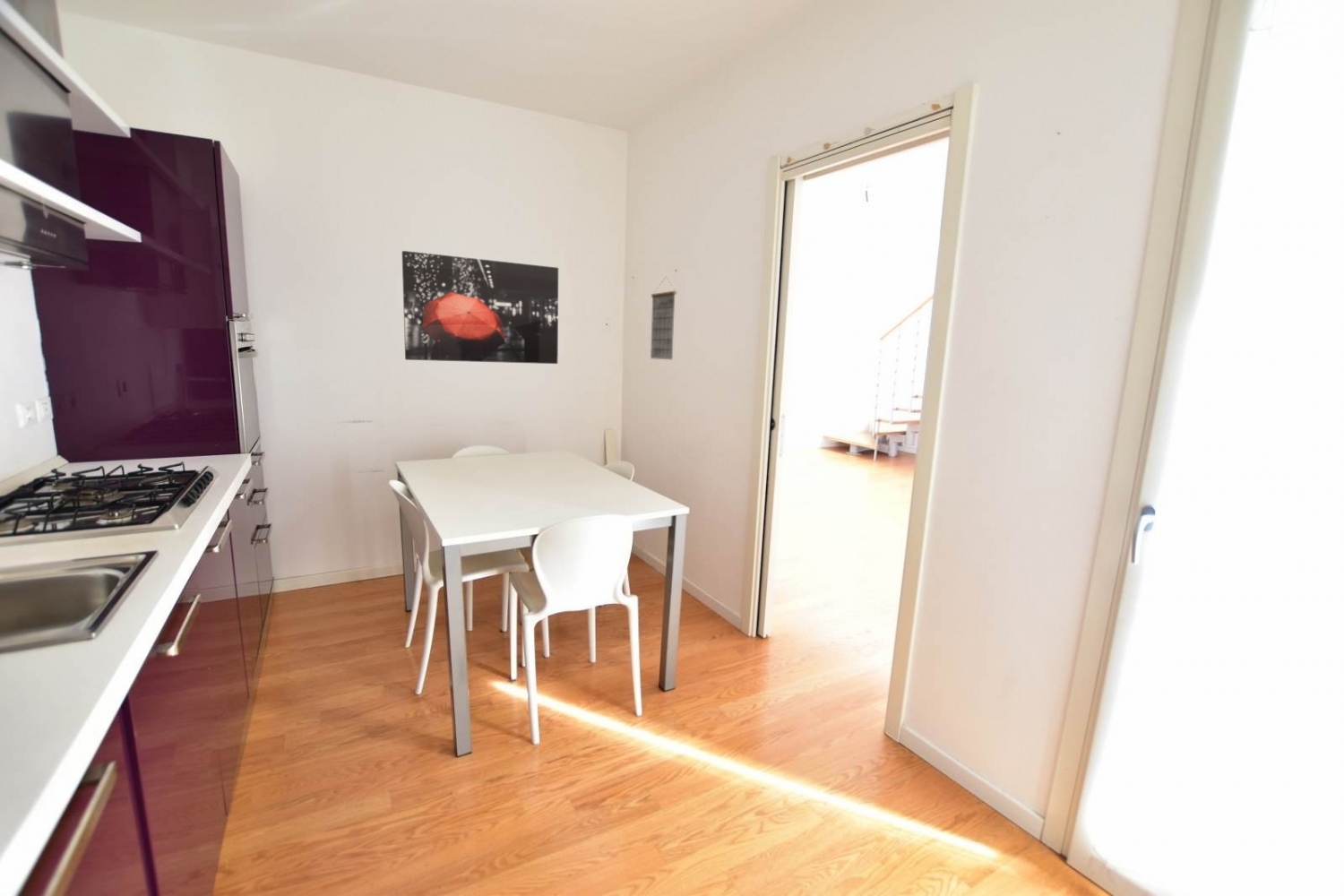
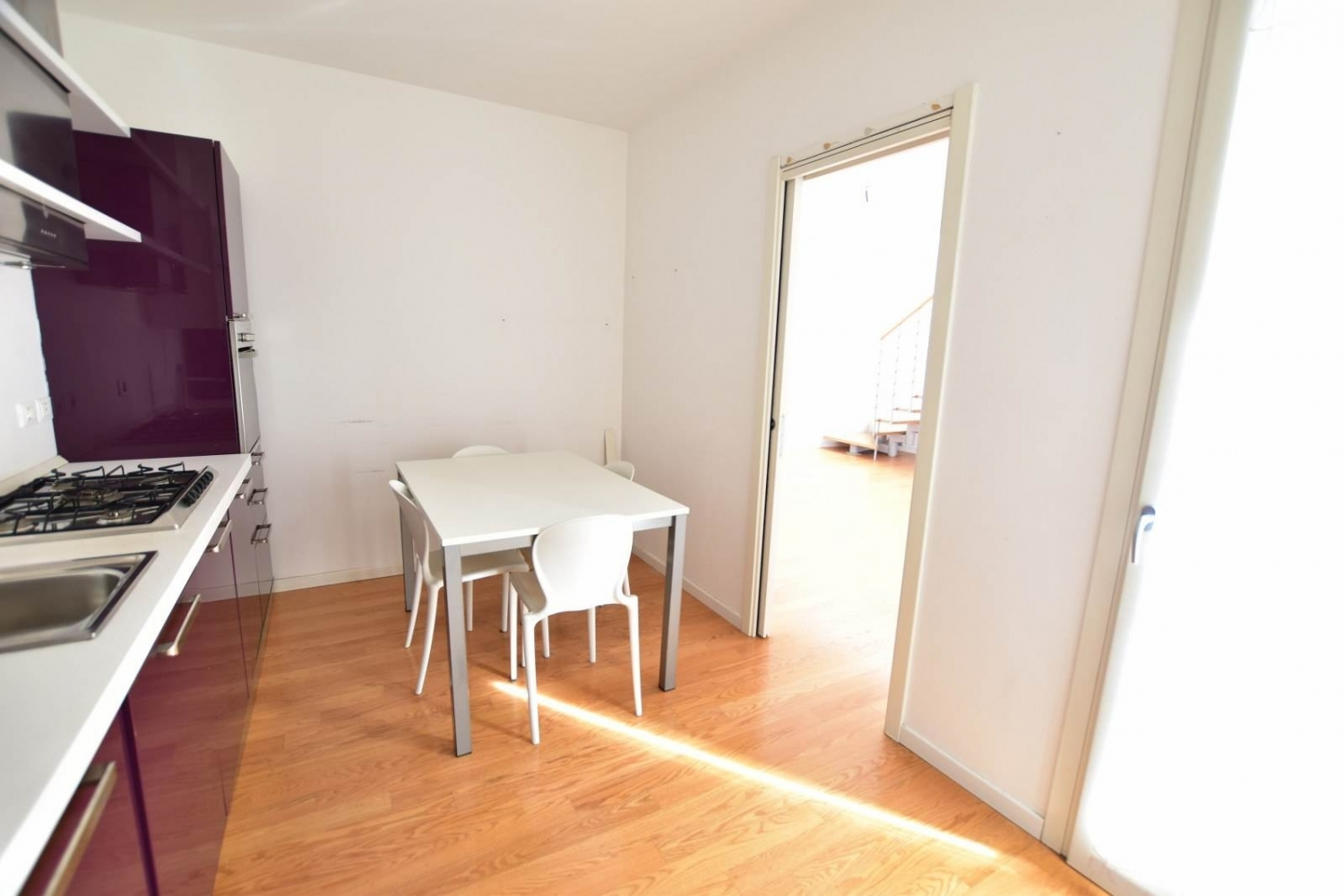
- wall art (485, 311)
- calendar (662, 318)
